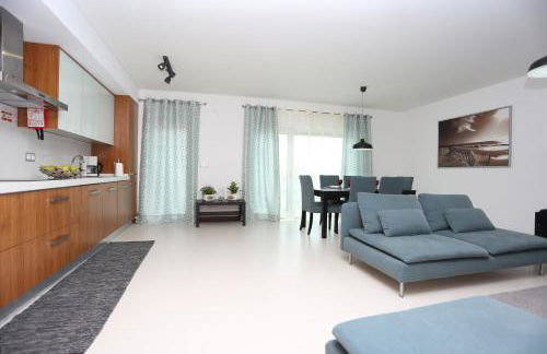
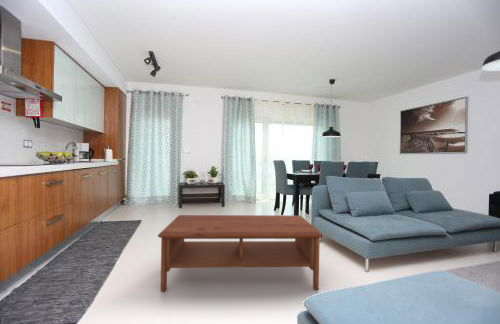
+ coffee table (240, 247)
